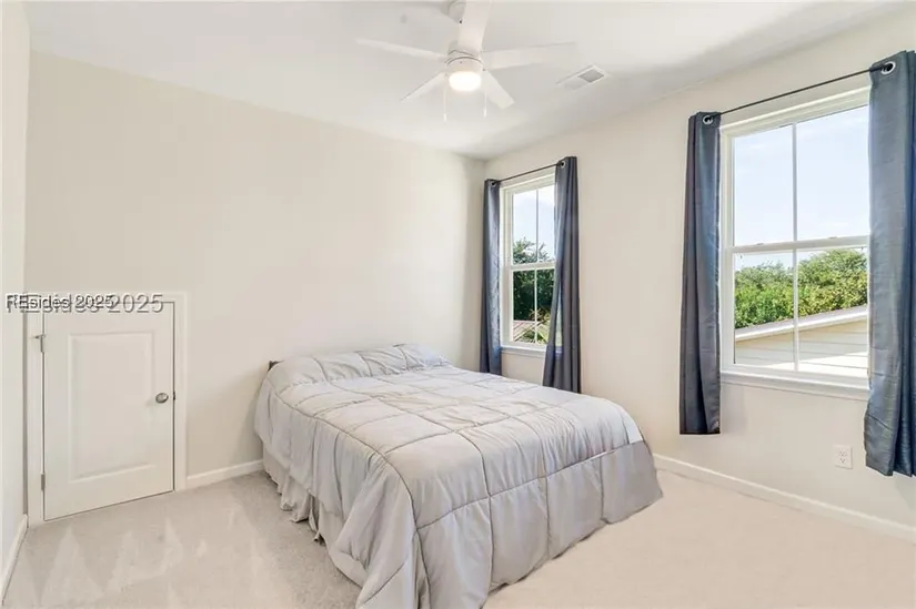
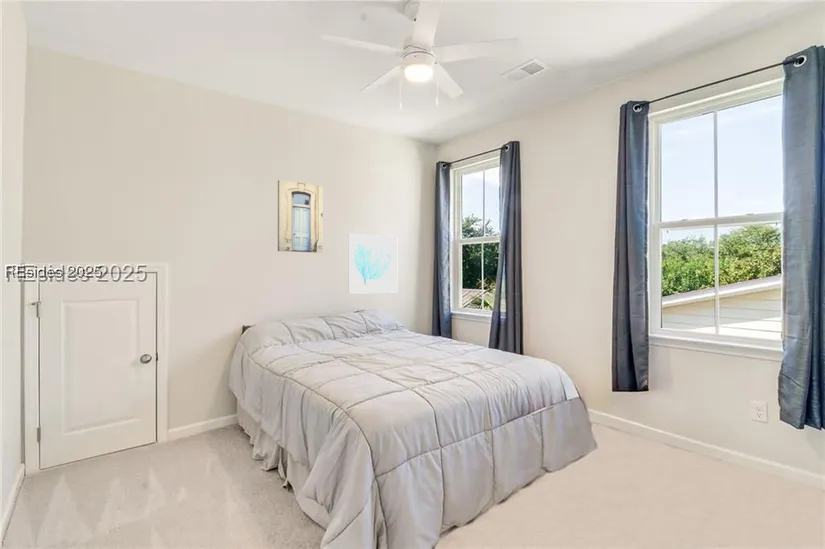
+ wall art (374, 264)
+ wall art (300, 217)
